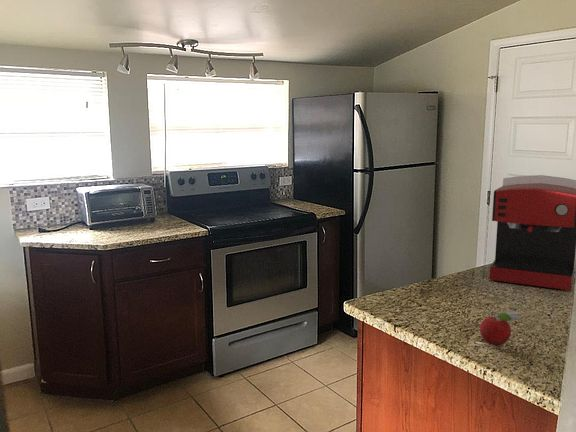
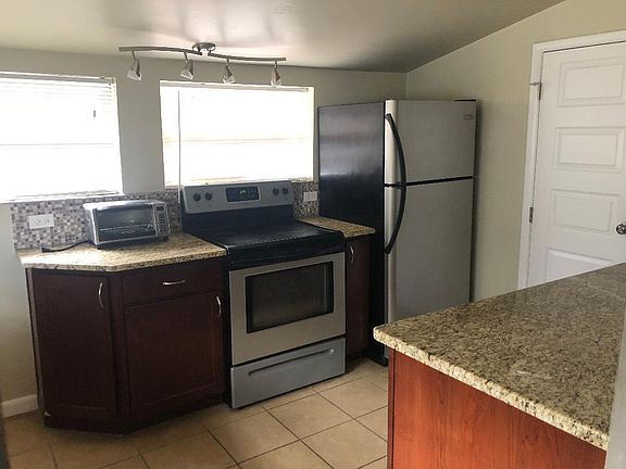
- coffee maker (535, 228)
- fruit (499, 325)
